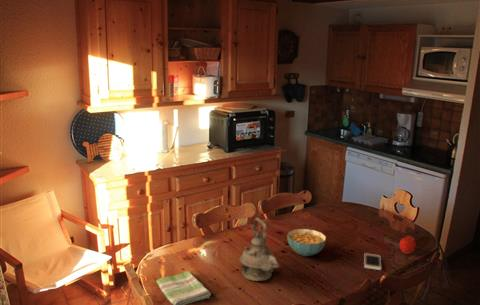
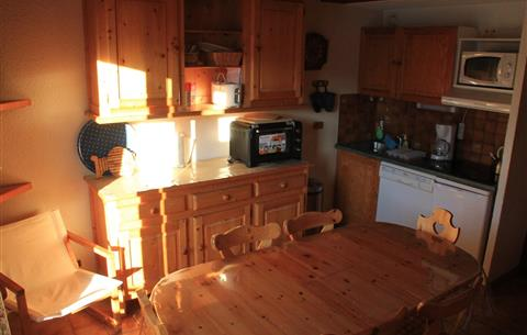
- fruit (407, 243)
- dish towel (182, 286)
- teapot (263, 252)
- cereal bowl (306, 244)
- cell phone (372, 261)
